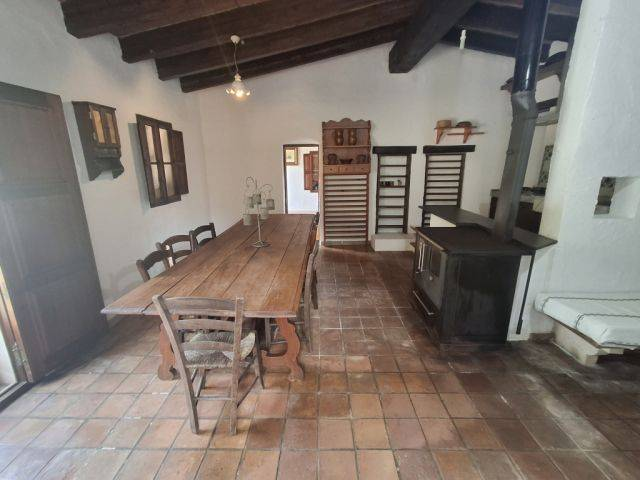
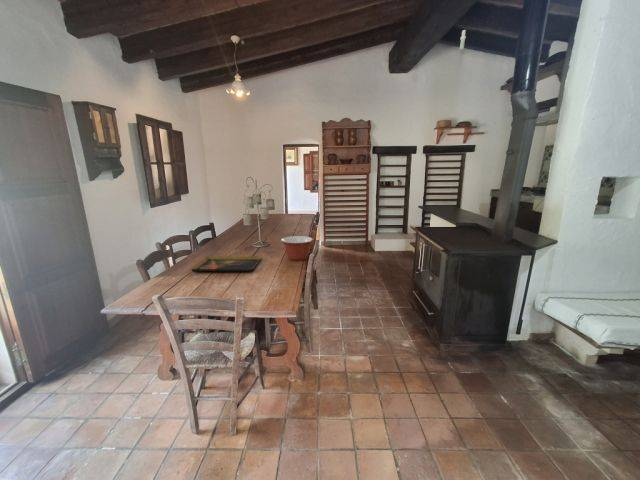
+ decorative tray (228, 263)
+ mixing bowl (297, 248)
